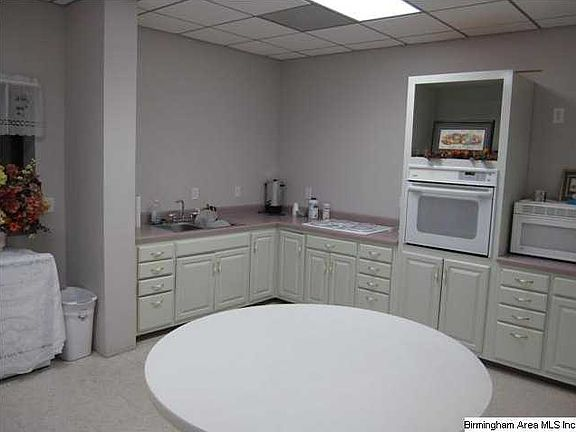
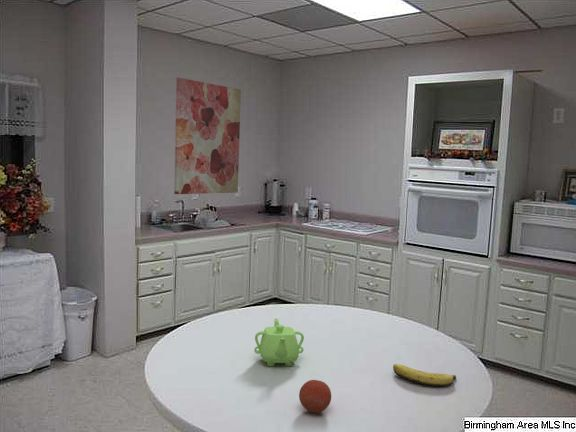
+ teapot (279, 343)
+ fruit (315, 395)
+ wall art (209, 139)
+ banana (427, 374)
